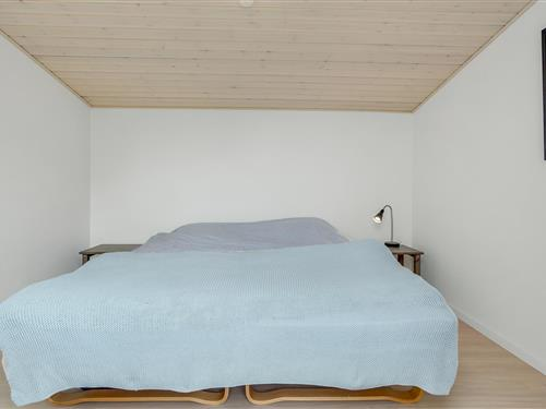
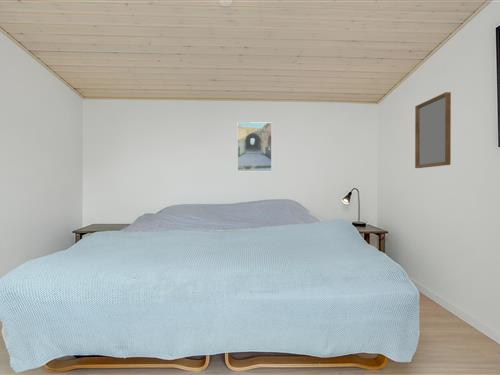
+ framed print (254, 147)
+ home mirror (431, 133)
